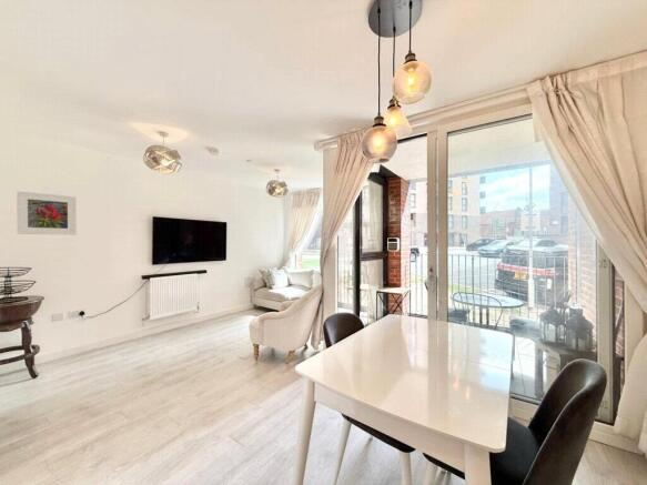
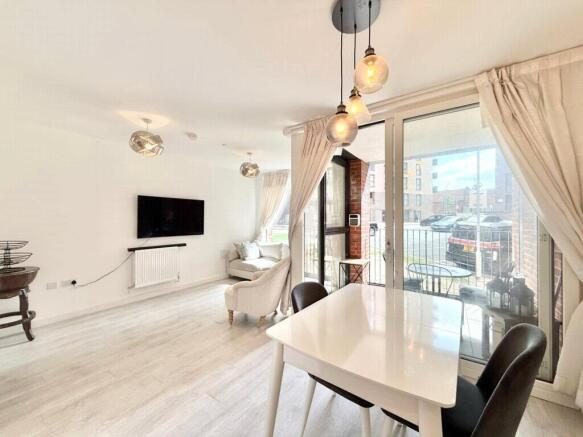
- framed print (48, 214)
